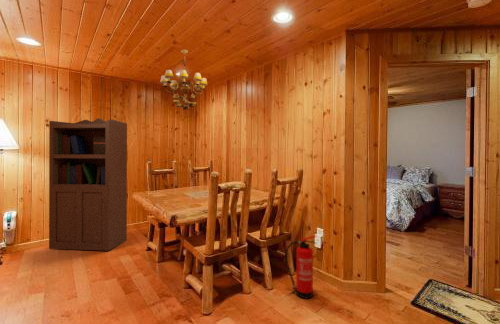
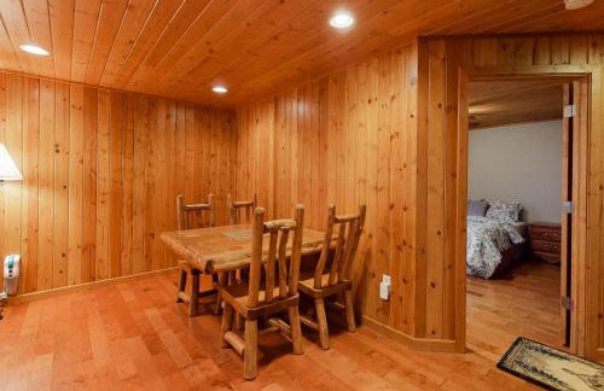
- fire extinguisher (300, 264)
- chandelier (184, 80)
- bookcase (90, 180)
